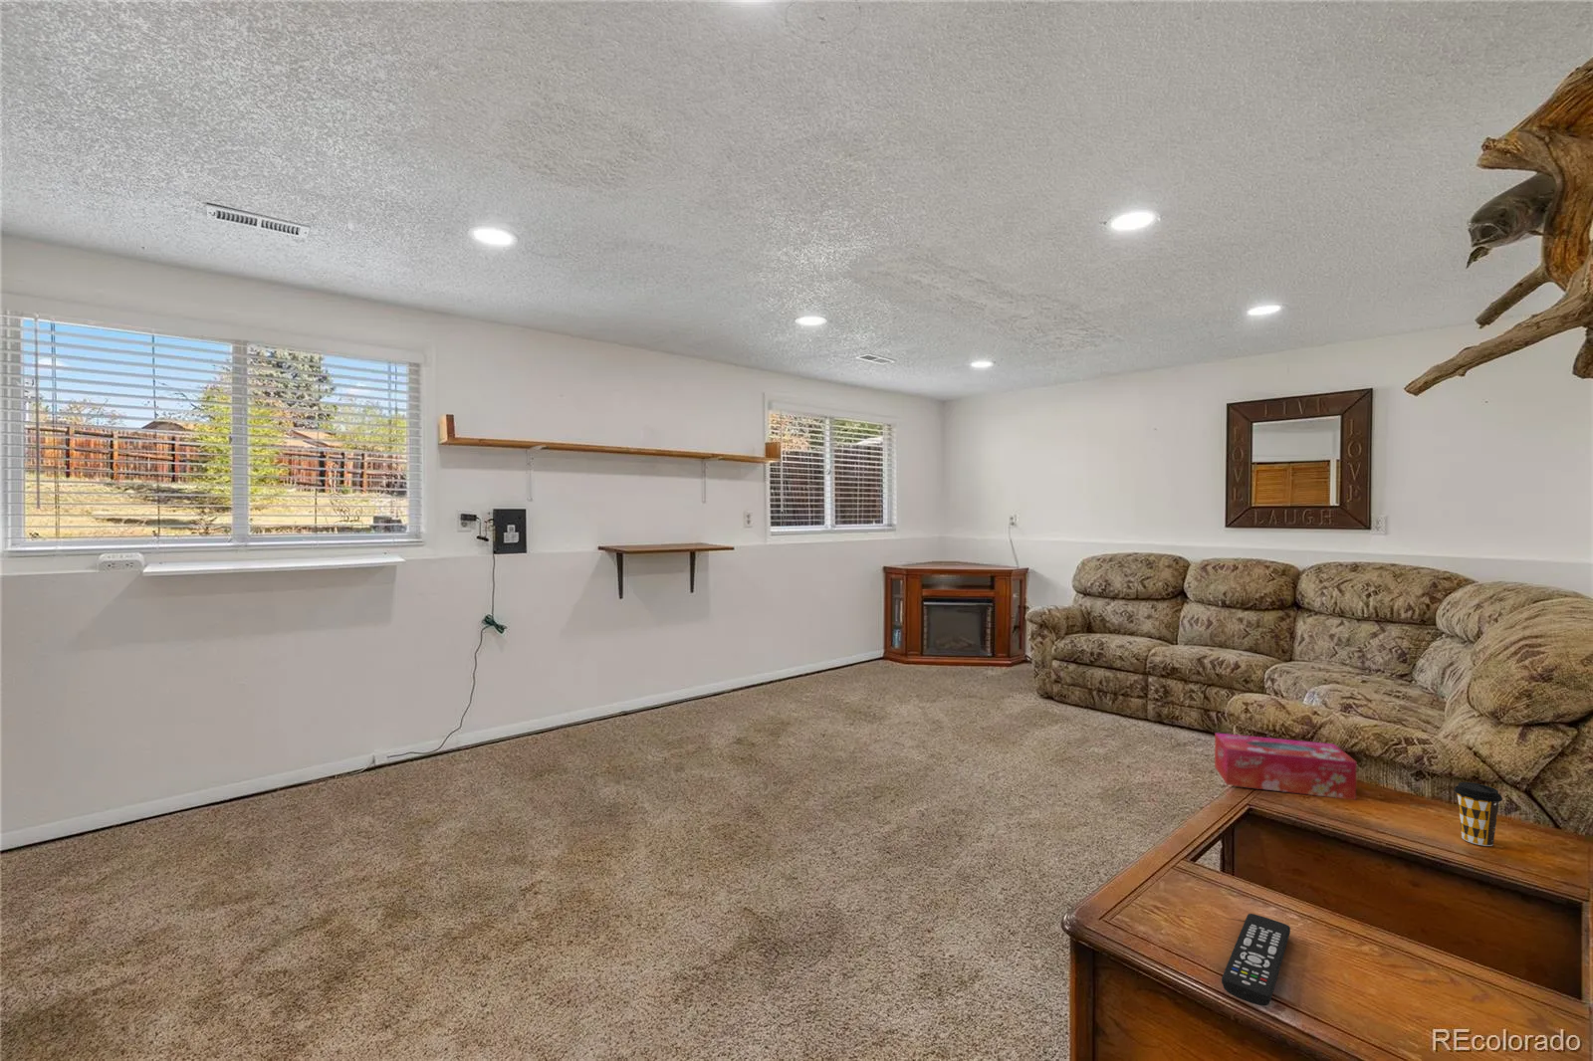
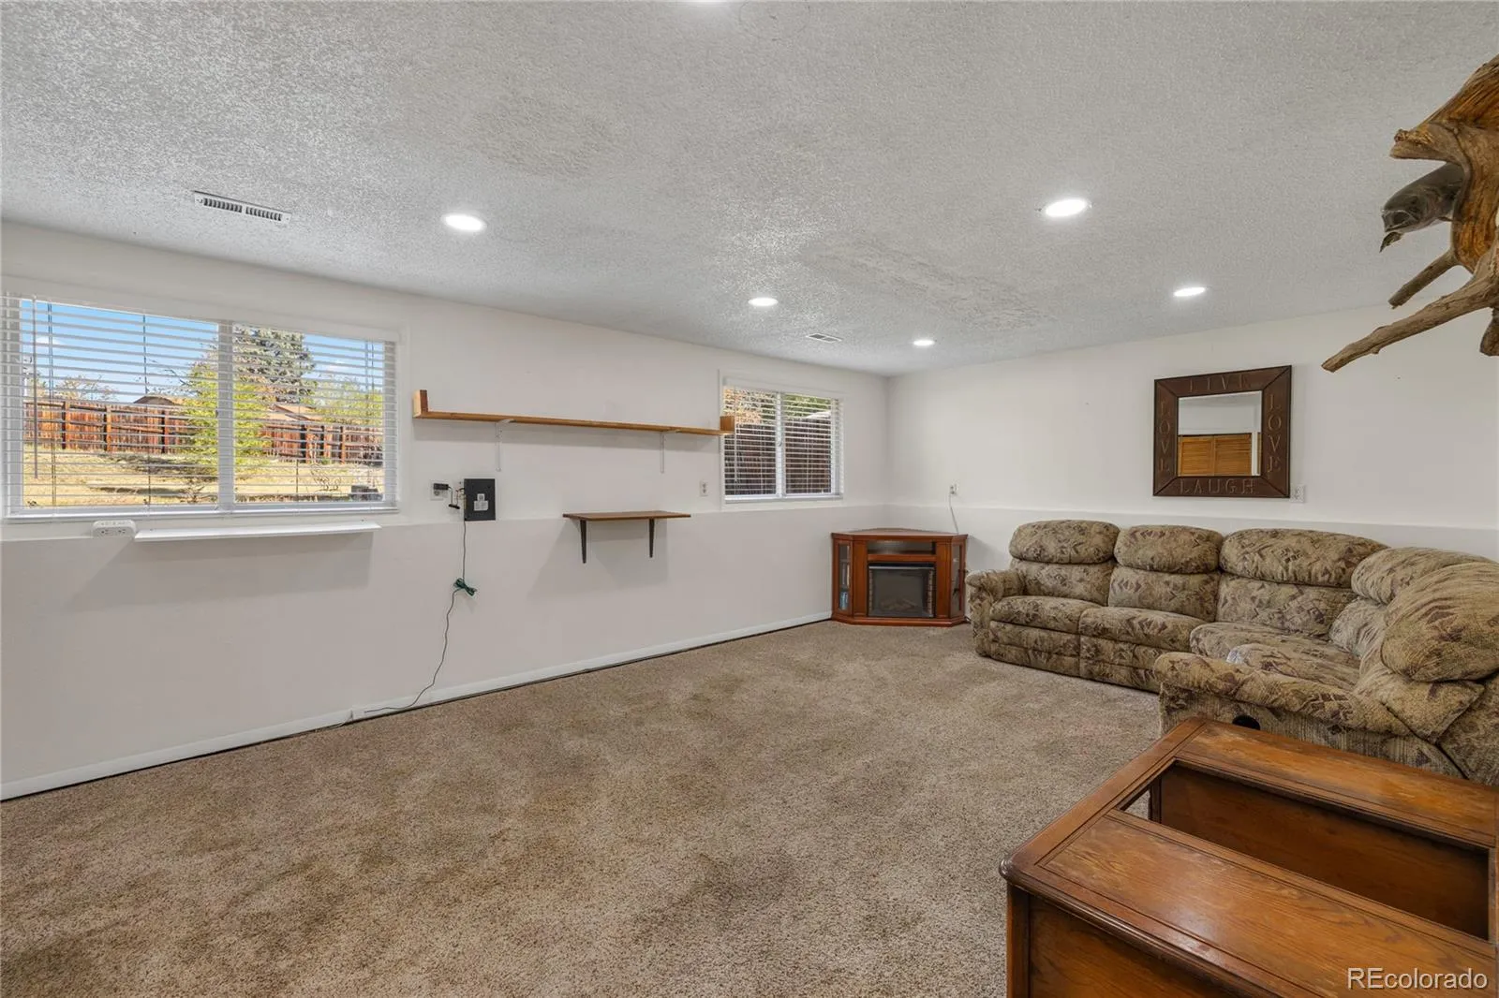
- coffee cup (1477, 814)
- remote control (1258, 956)
- tissue box (1280, 764)
